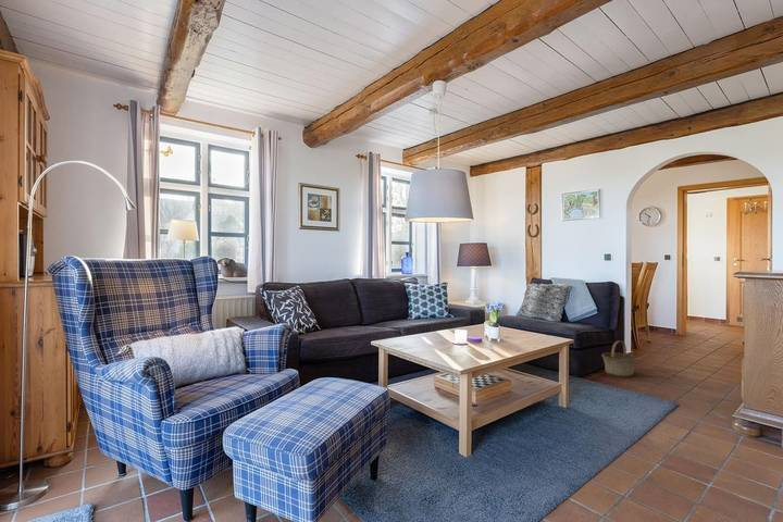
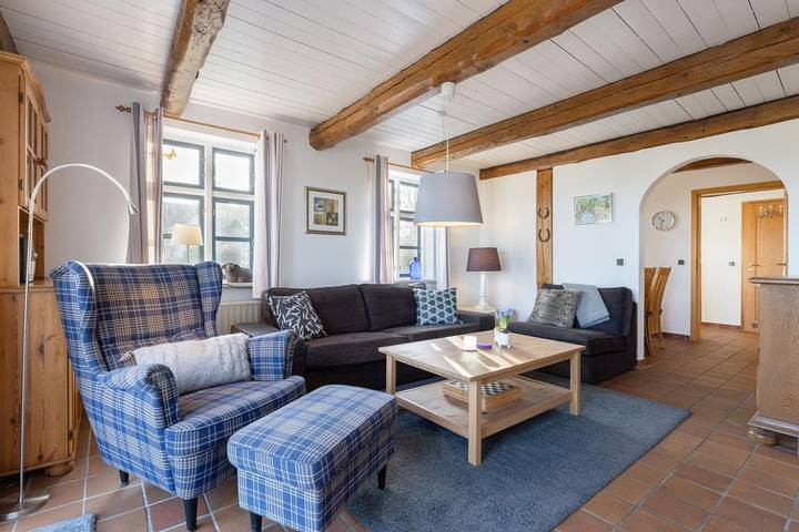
- basket (619, 357)
